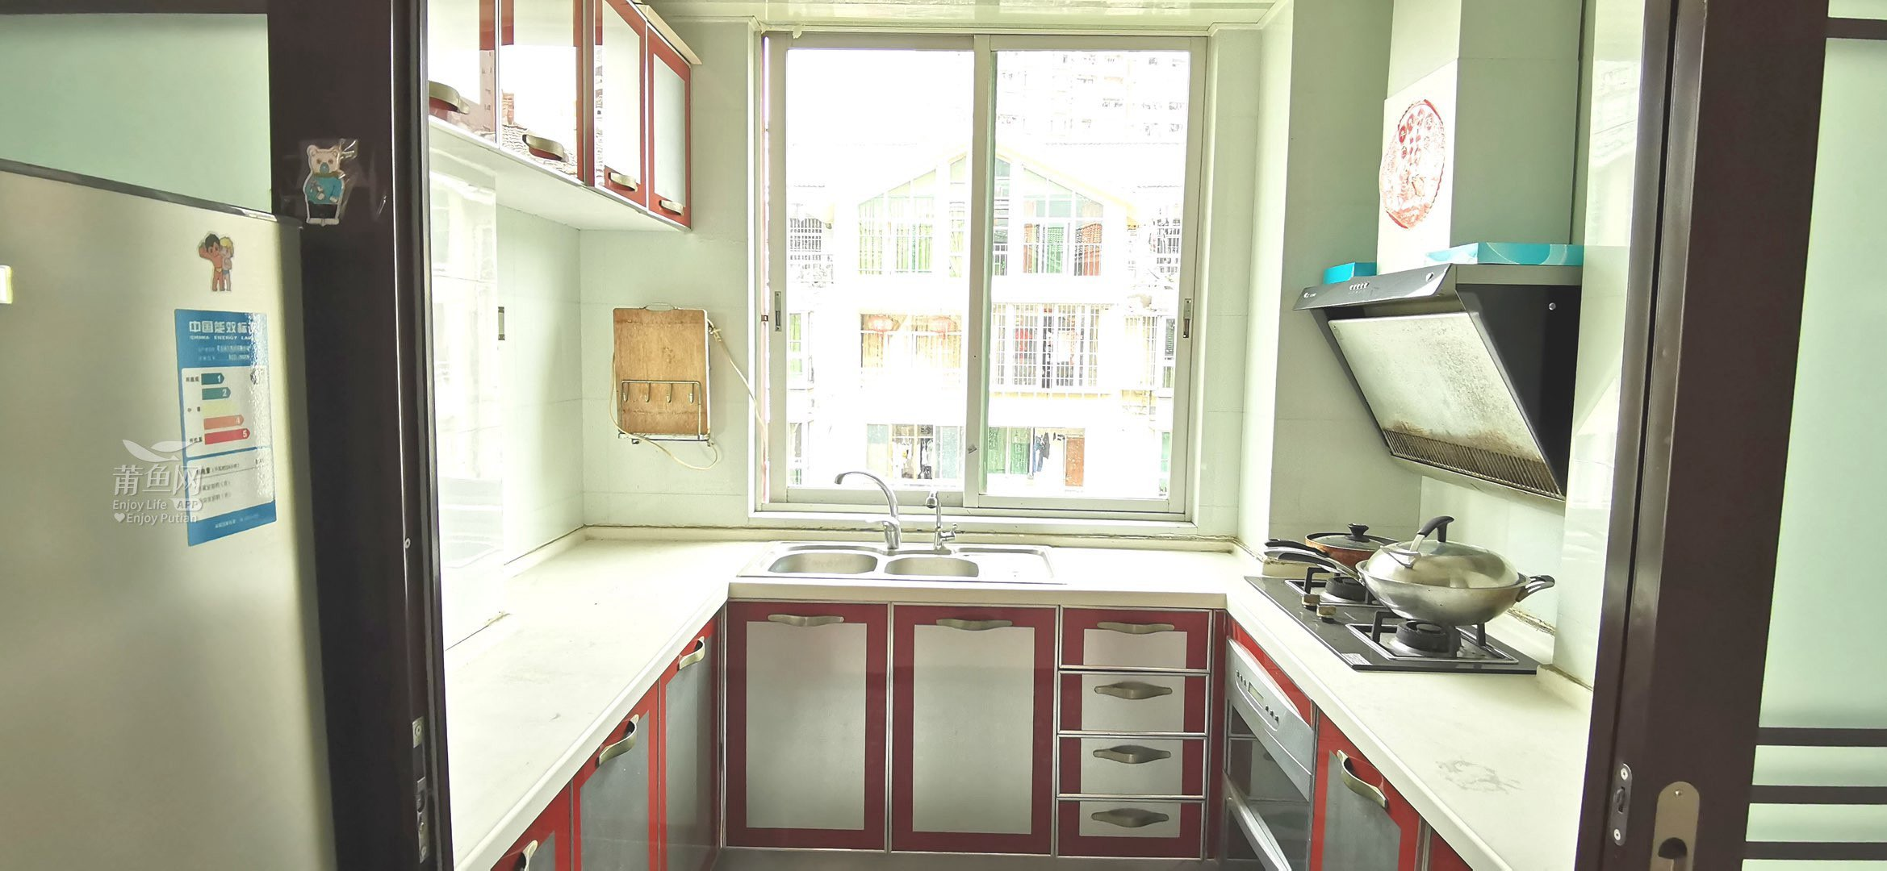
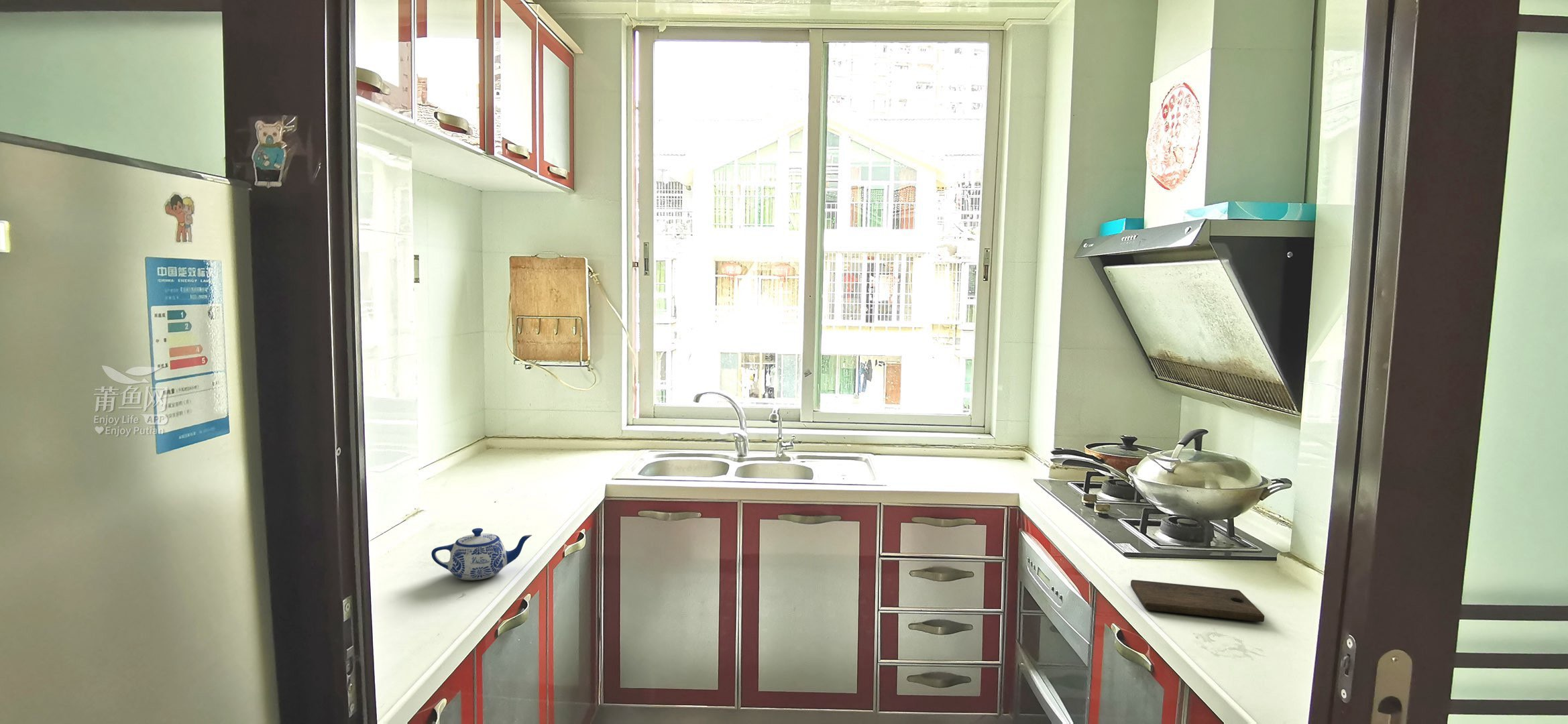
+ cutting board (1193, 599)
+ teapot (483, 550)
